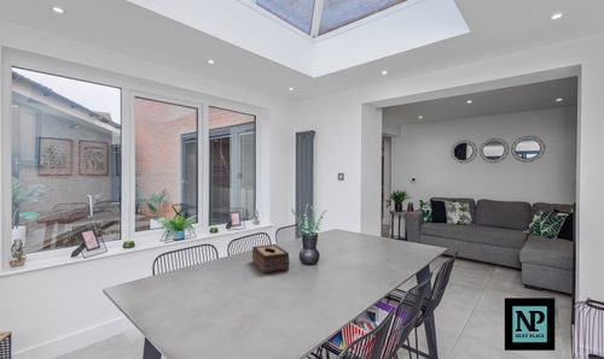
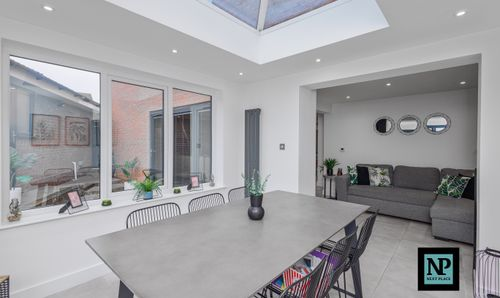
- tissue box (269, 257)
